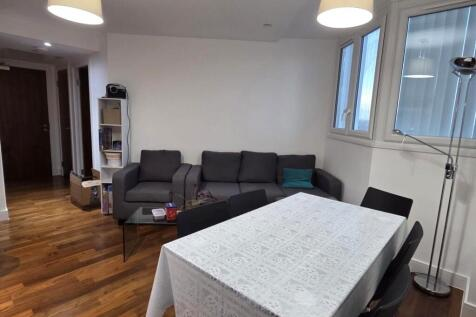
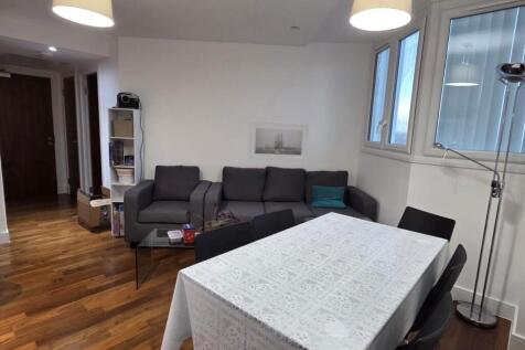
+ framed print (278, 141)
